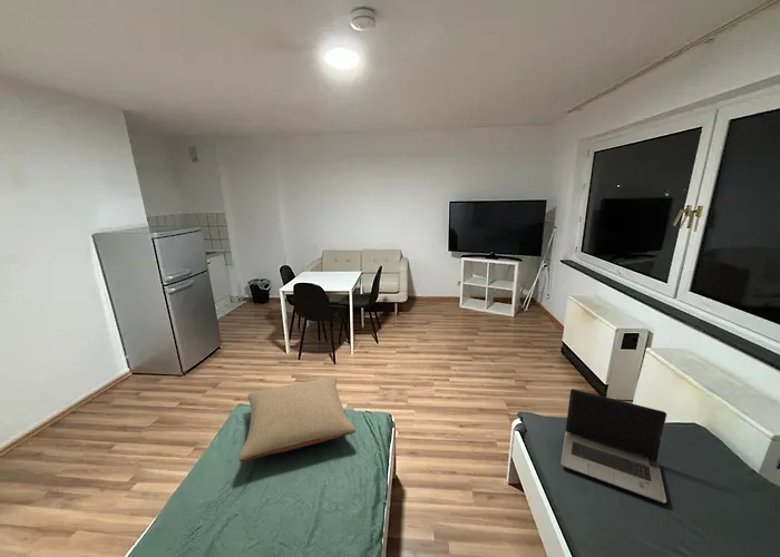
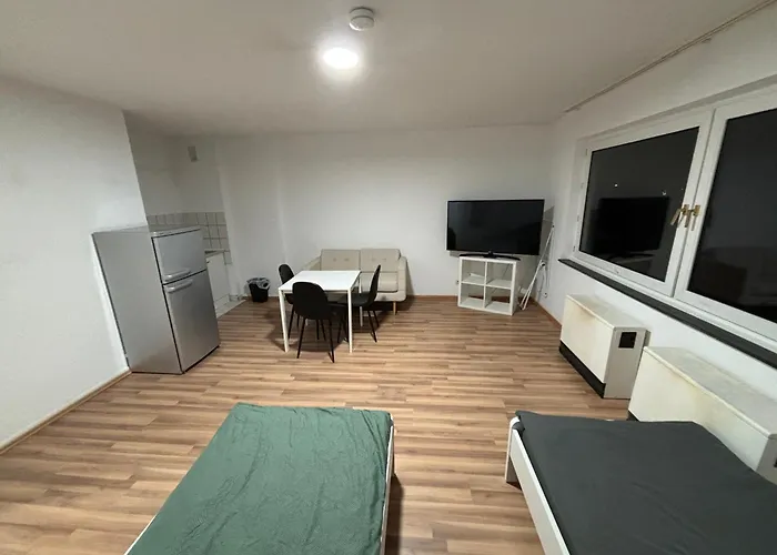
- pillow (296, 411)
- laptop computer (612, 440)
